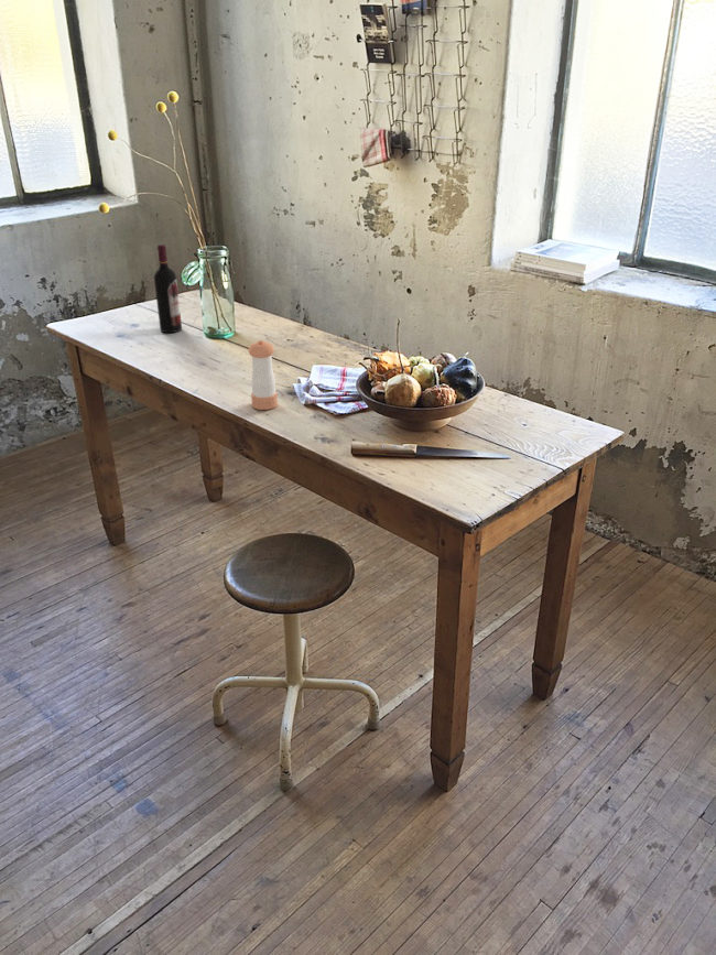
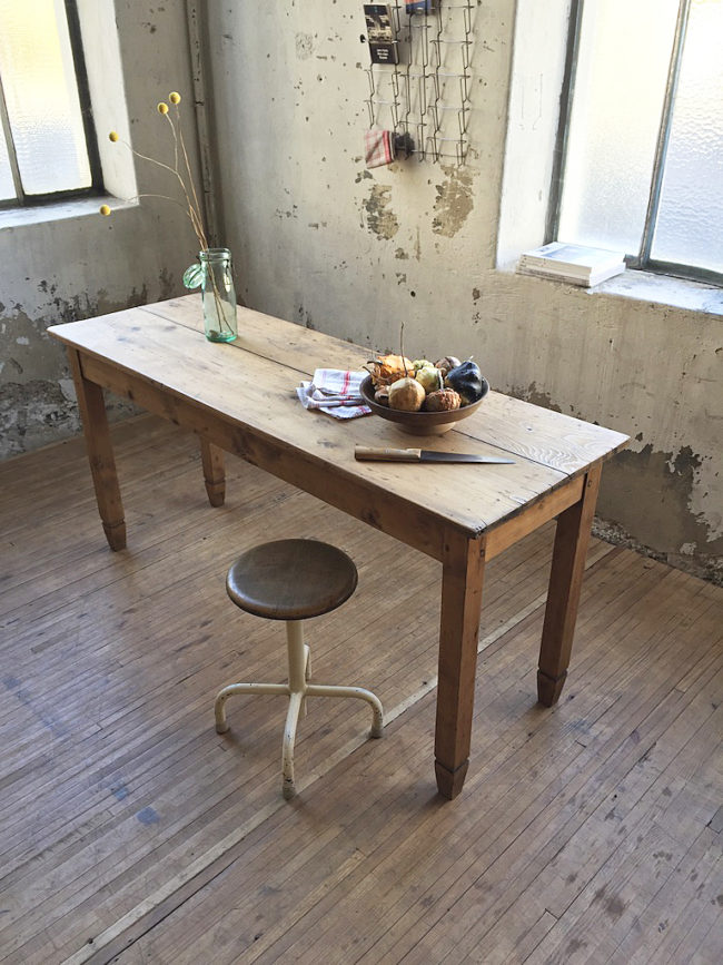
- wine bottle (166, 287)
- pepper shaker (262, 373)
